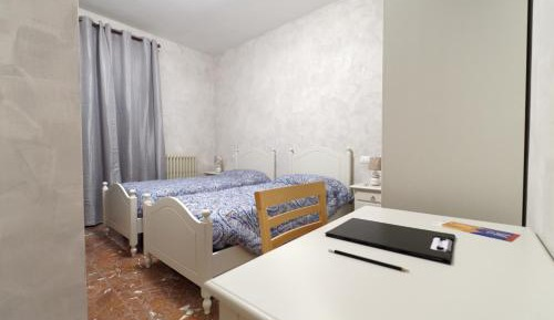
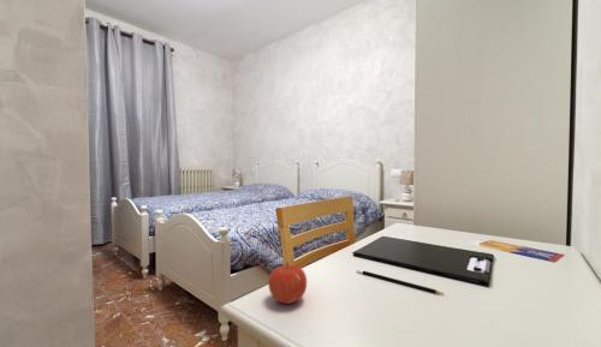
+ apple (287, 281)
